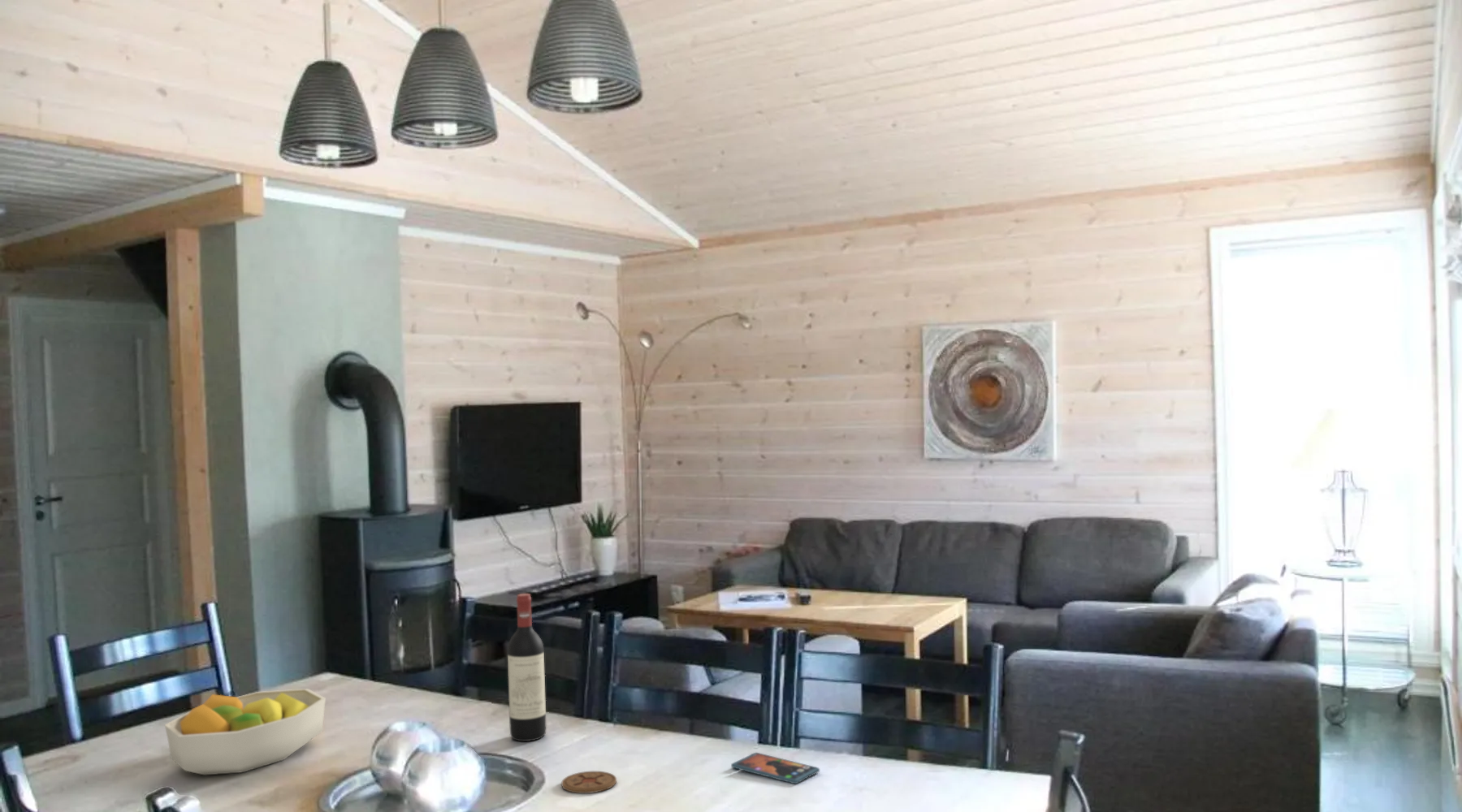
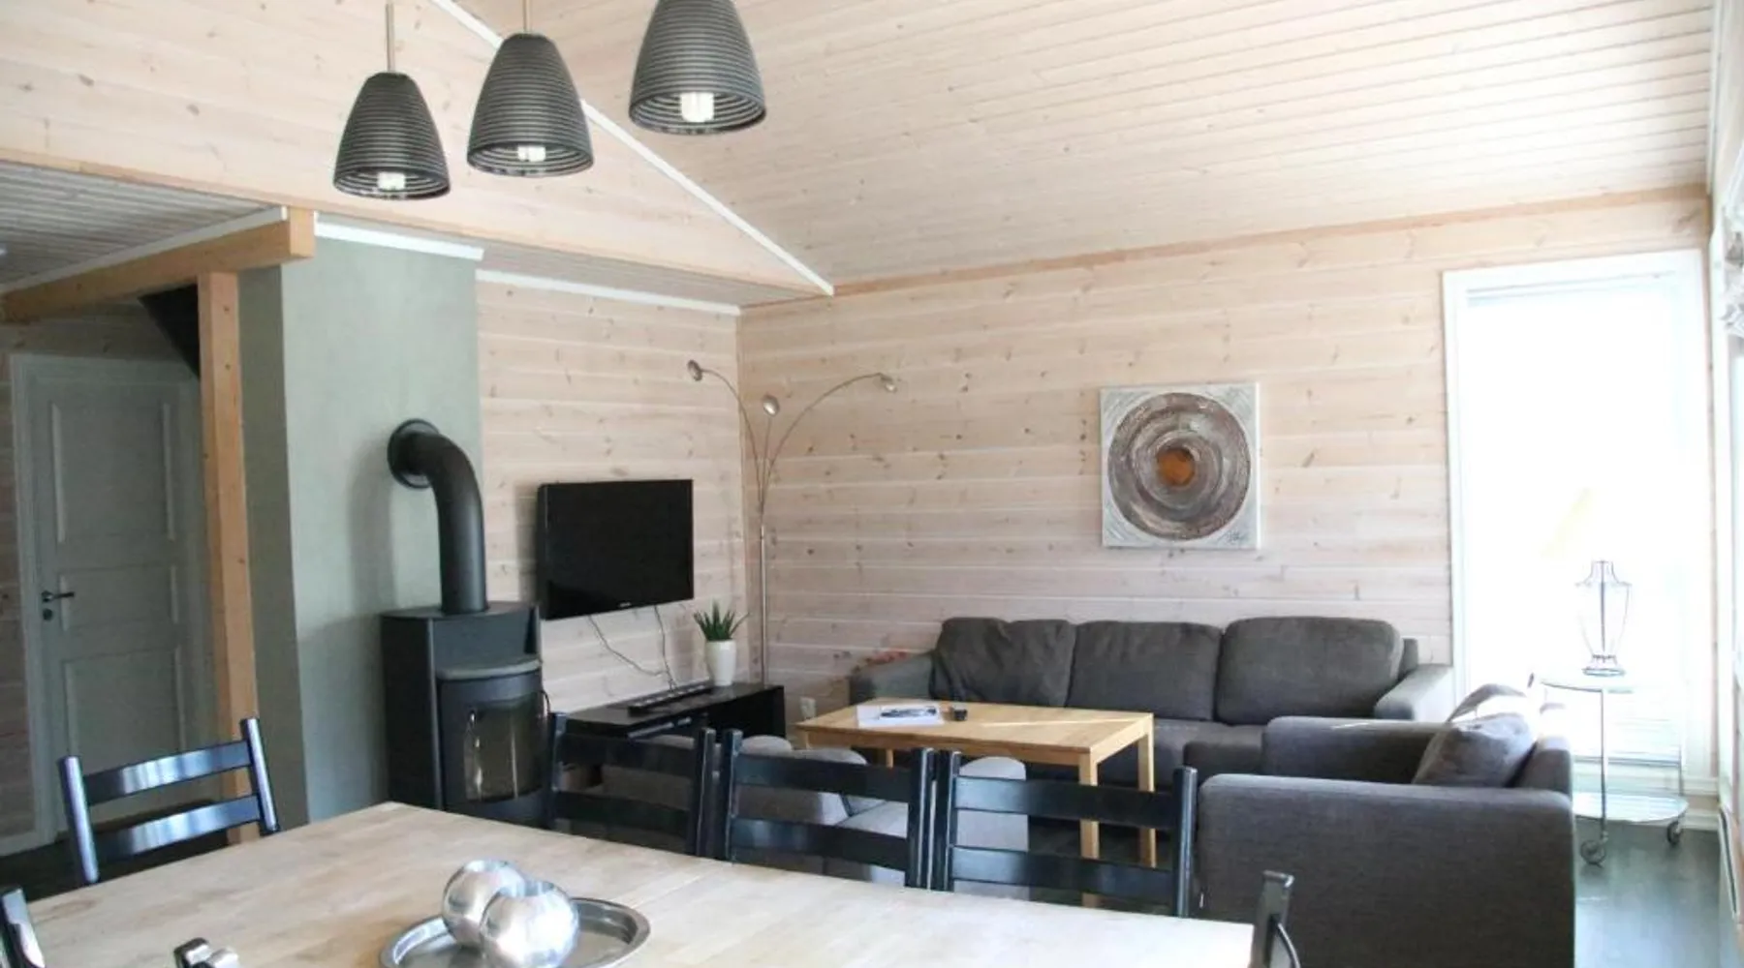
- wine bottle (526, 665)
- fruit bowl (248, 723)
- coaster (589, 781)
- smartphone (775, 767)
